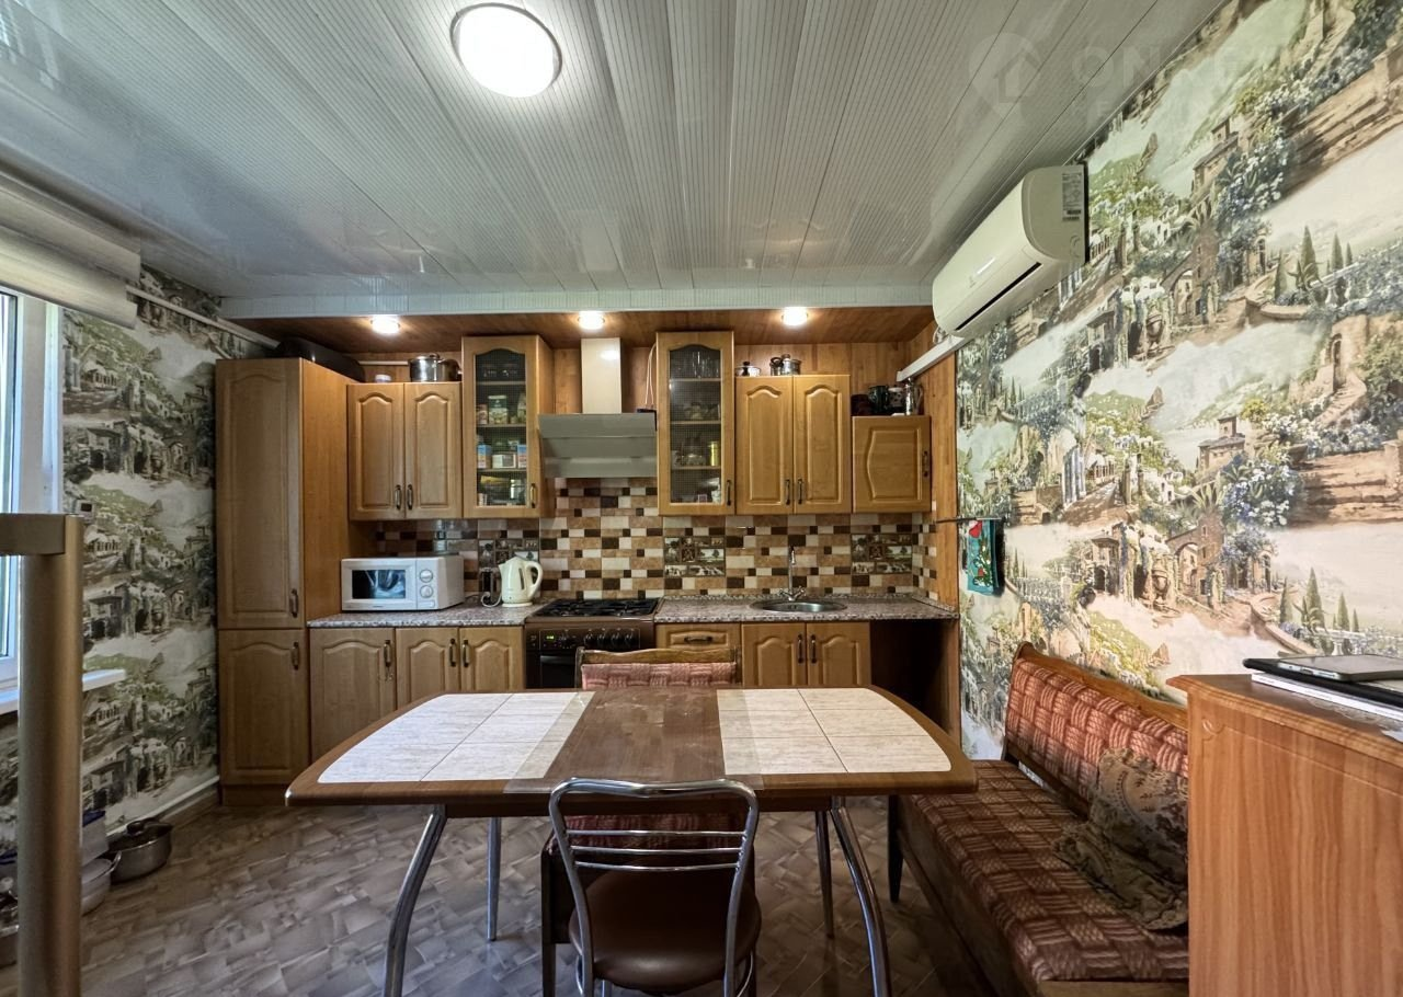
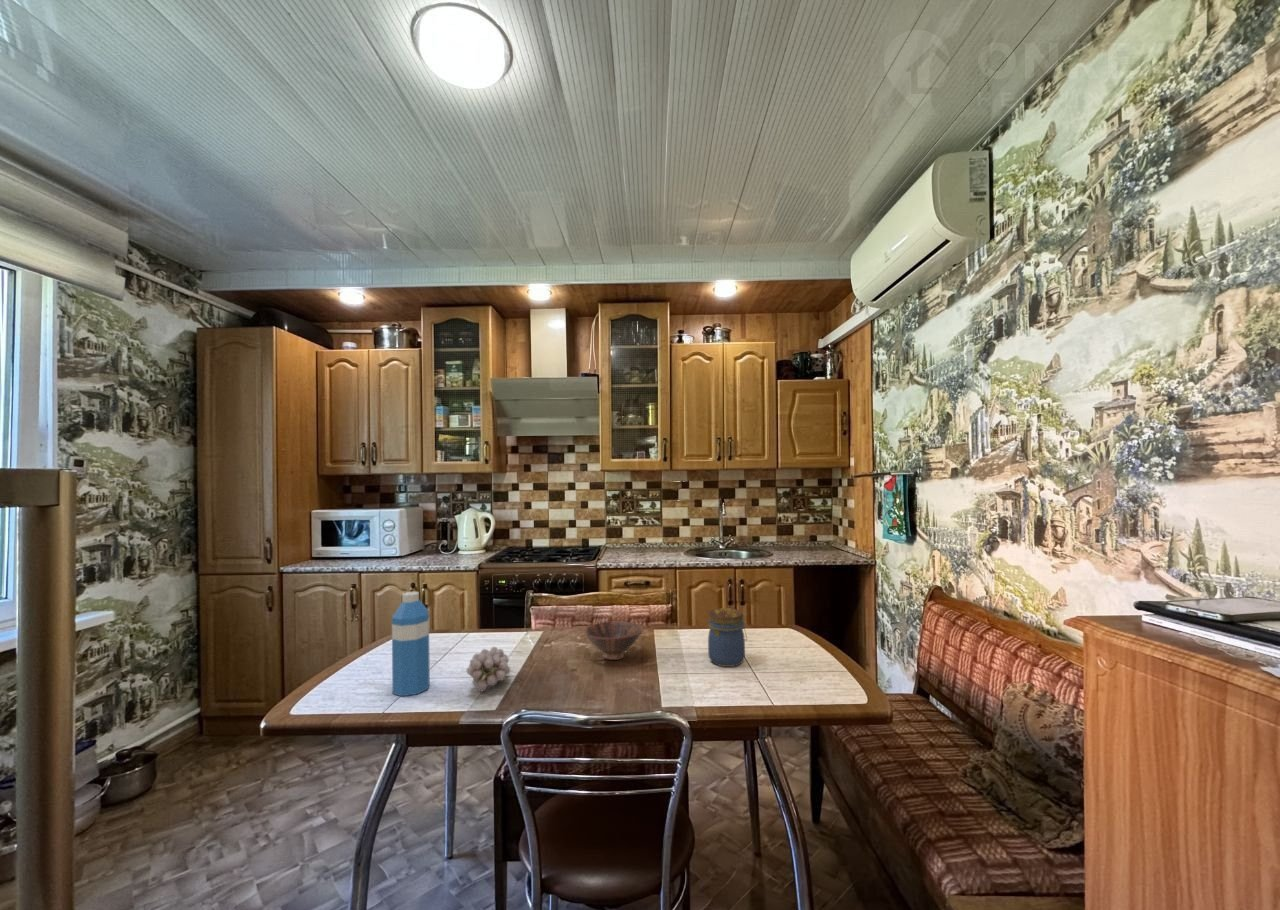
+ bowl (614, 642)
+ jar (727, 635)
+ fruit (491, 664)
+ water bottle (411, 640)
